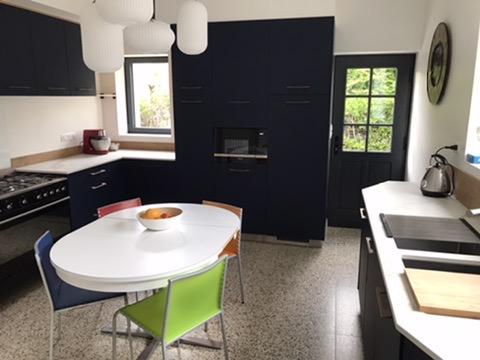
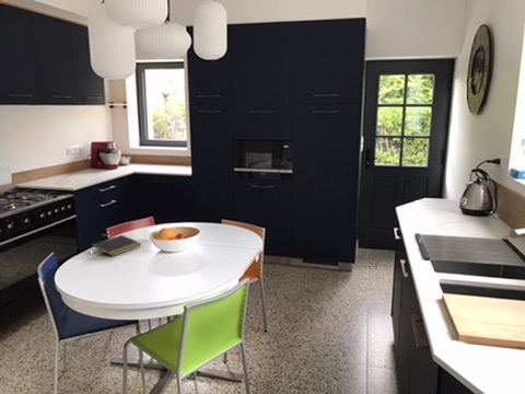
+ notepad (117, 244)
